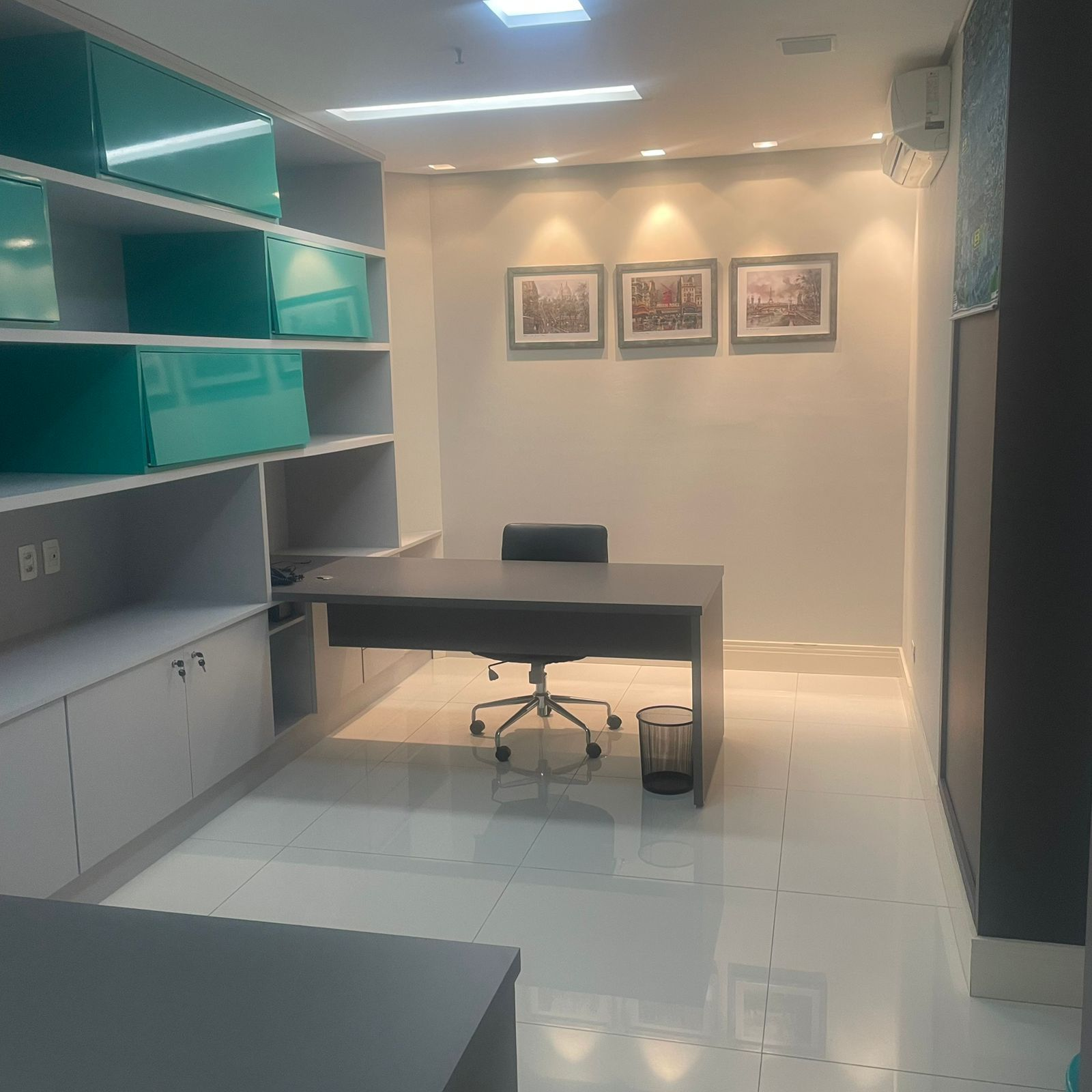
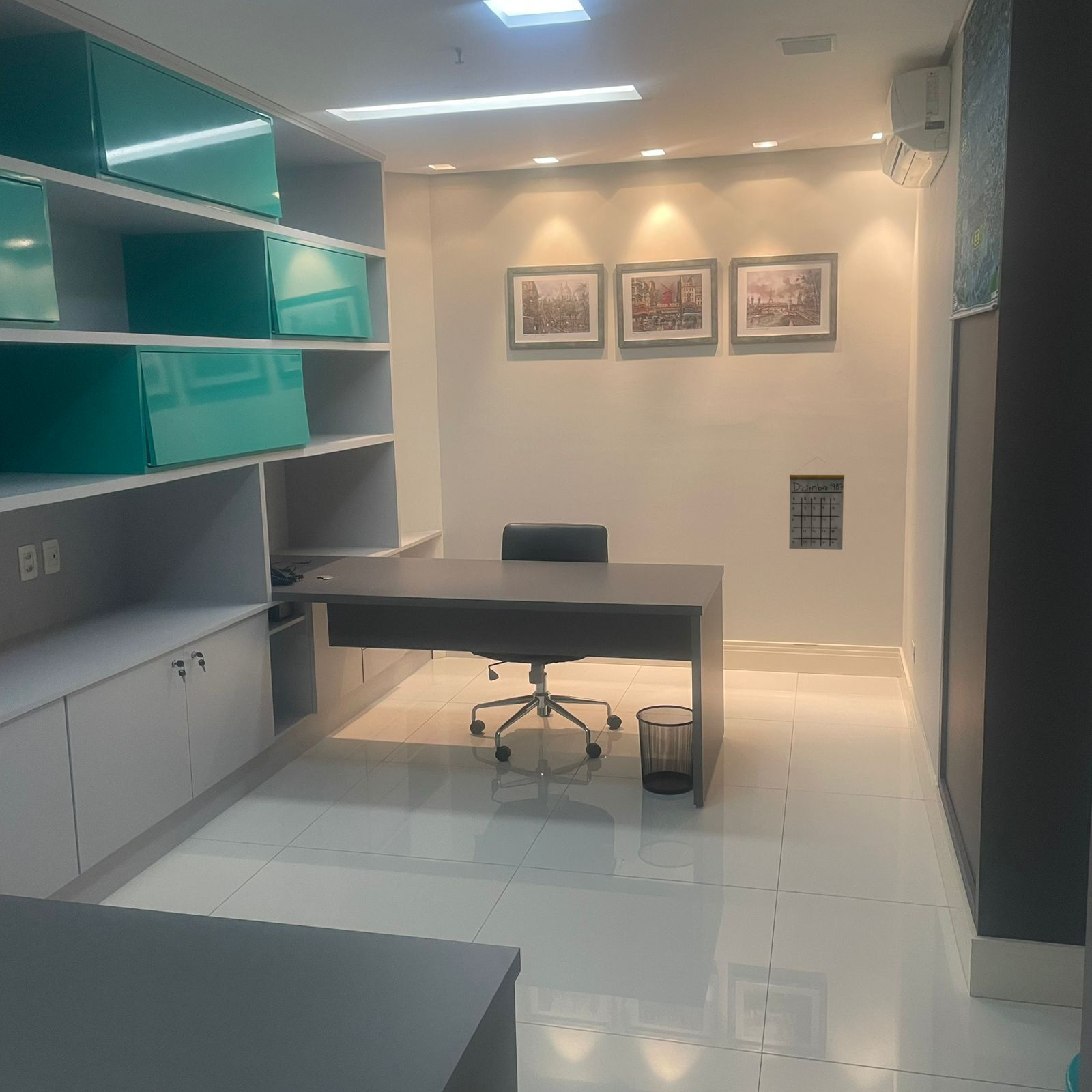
+ calendar (816, 503)
